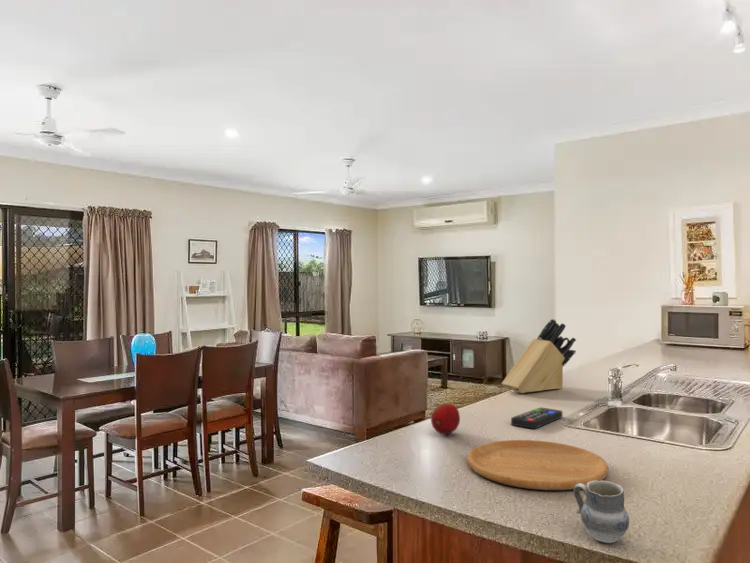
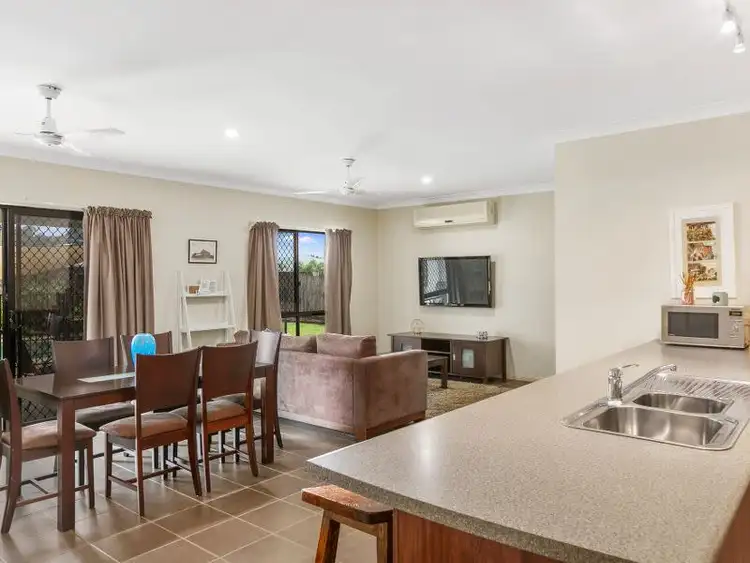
- remote control (537, 417)
- knife block (539, 354)
- cutting board (535, 462)
- cup (600, 510)
- fruit (446, 418)
